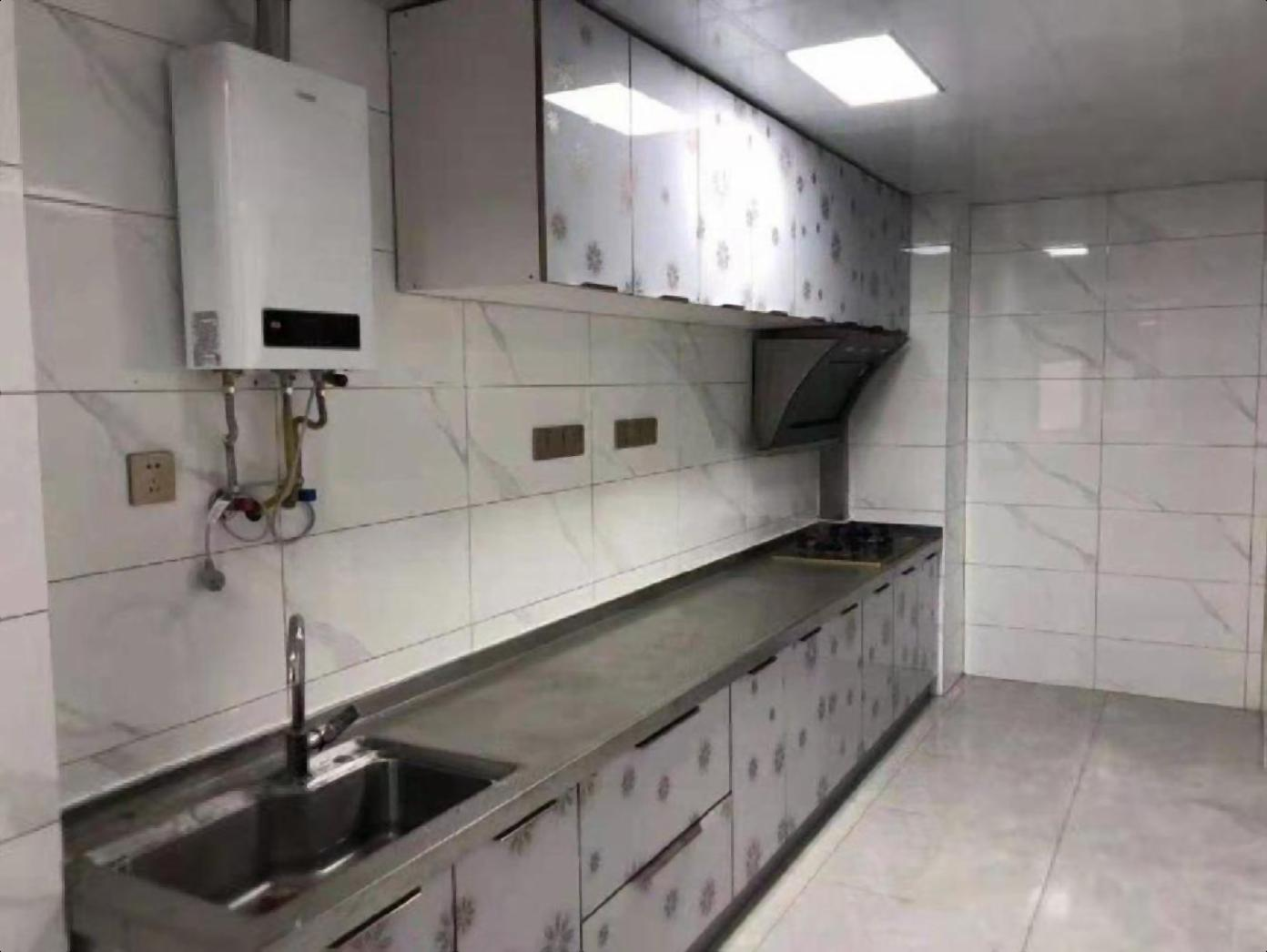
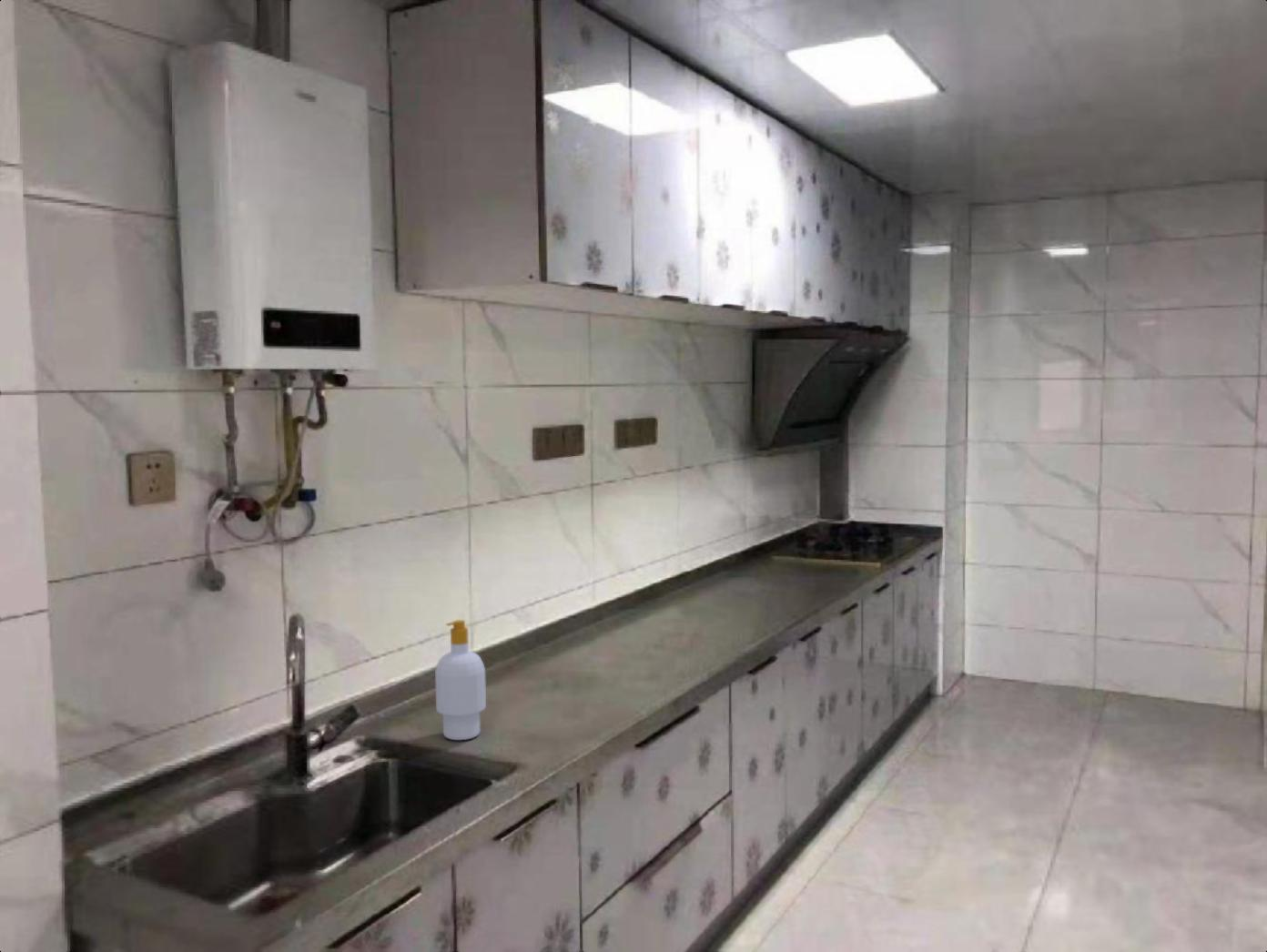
+ soap bottle (460, 678)
